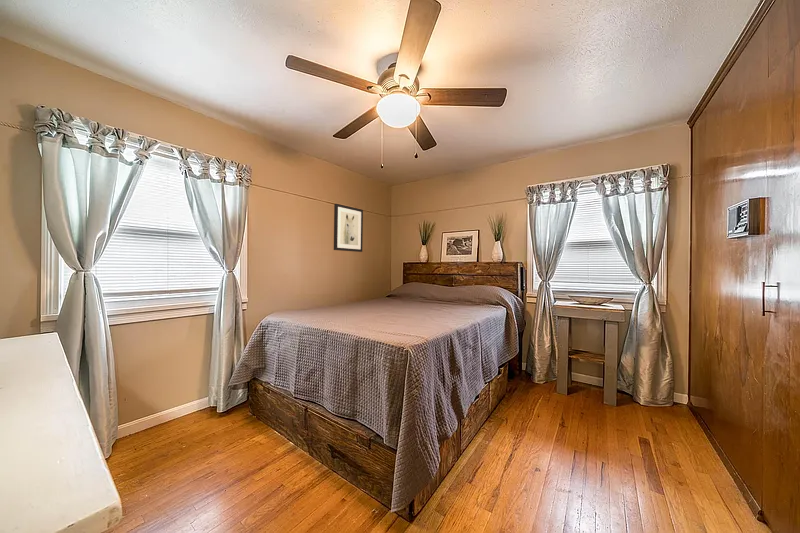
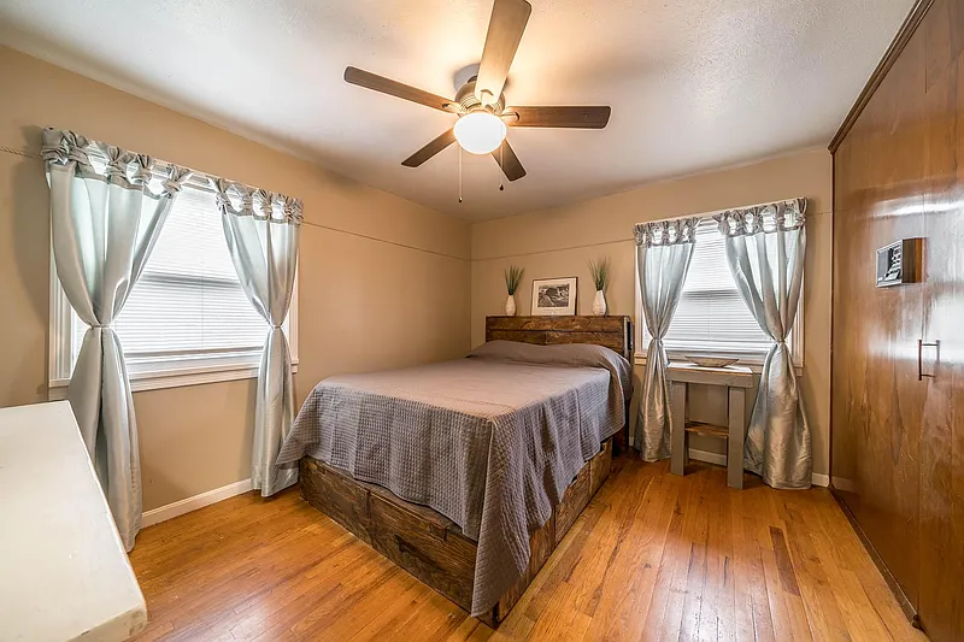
- wall art (349, 229)
